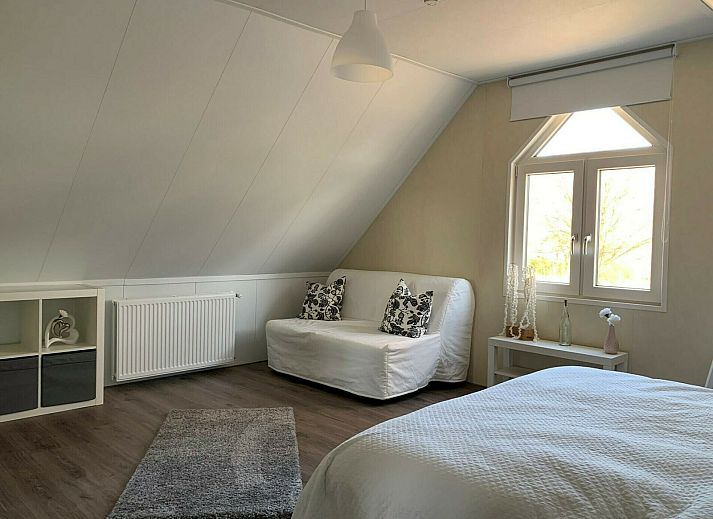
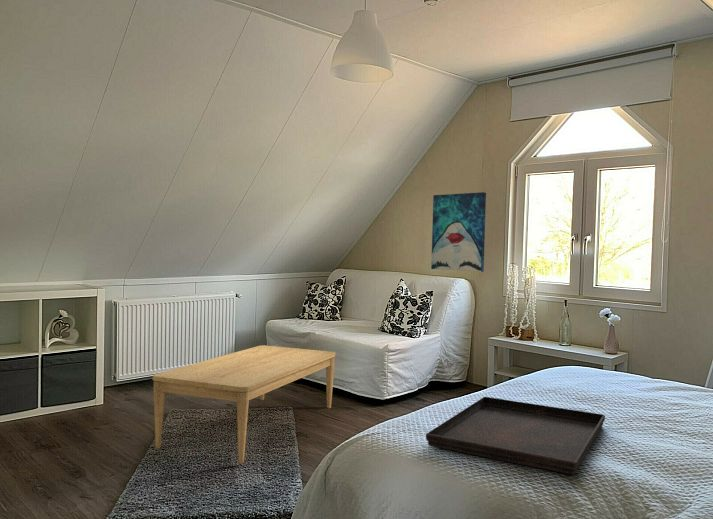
+ coffee table (254, 394)
+ serving tray (521, 429)
+ wall art (457, 232)
